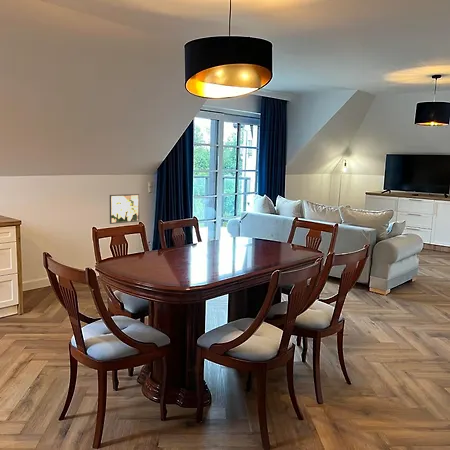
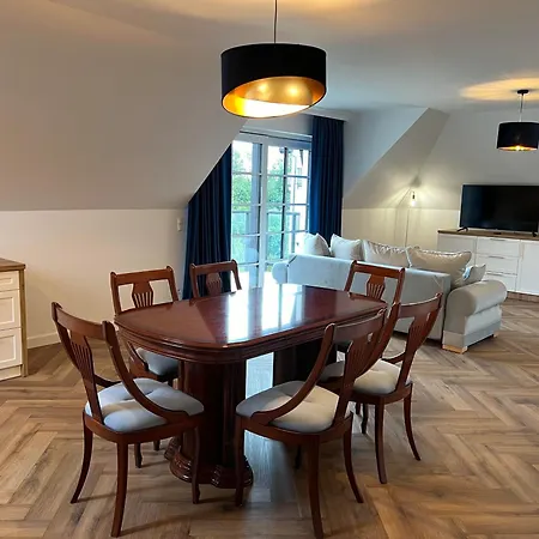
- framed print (124, 208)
